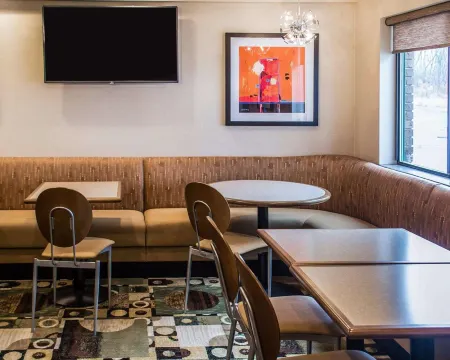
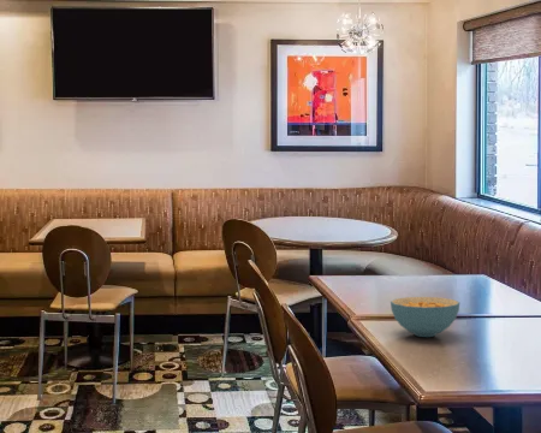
+ cereal bowl (424, 318)
